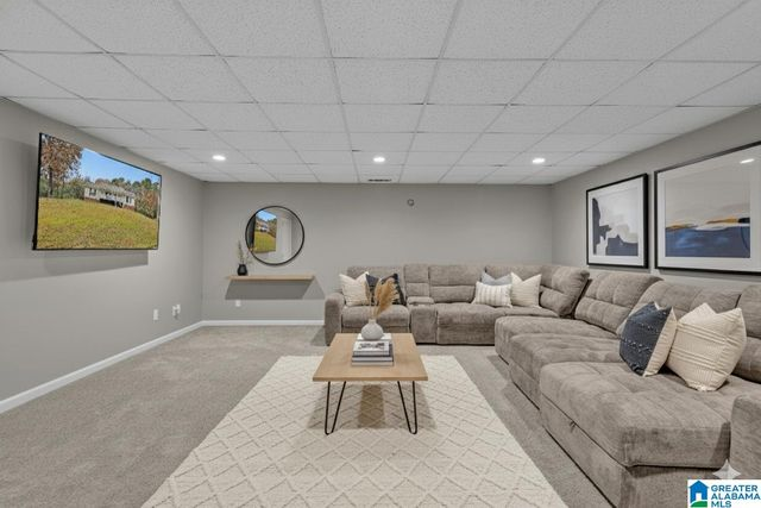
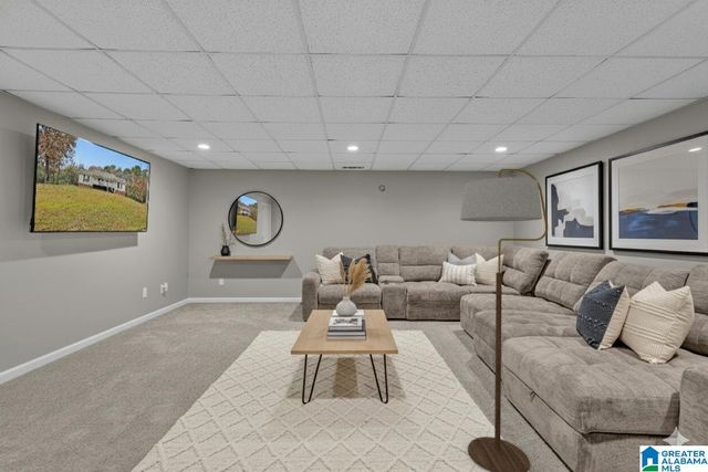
+ floor lamp (500, 311)
